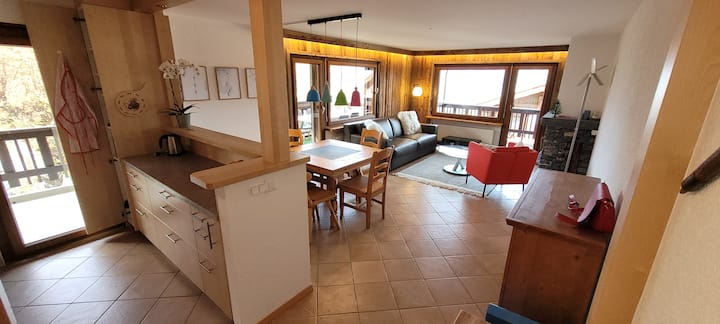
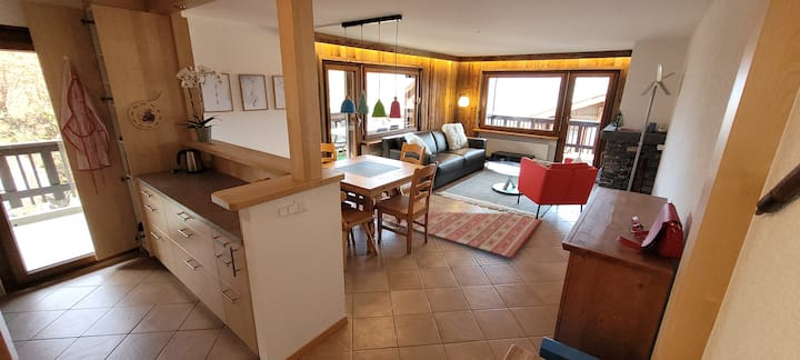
+ rug (453, 218)
